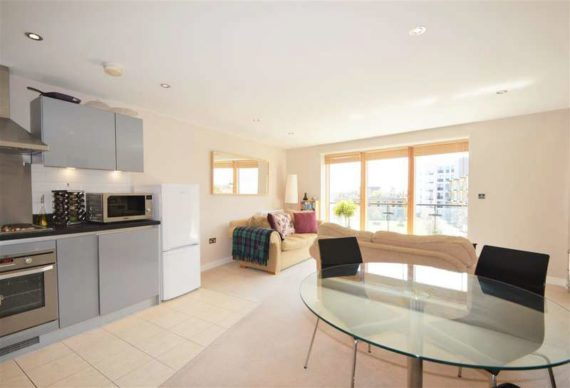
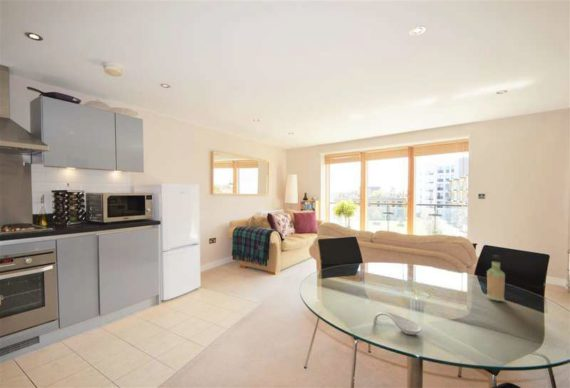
+ bottle (495, 277)
+ spoon rest (396, 321)
